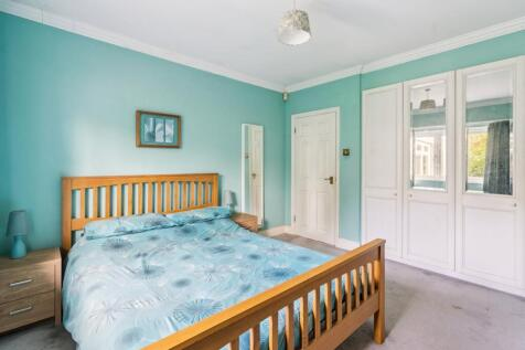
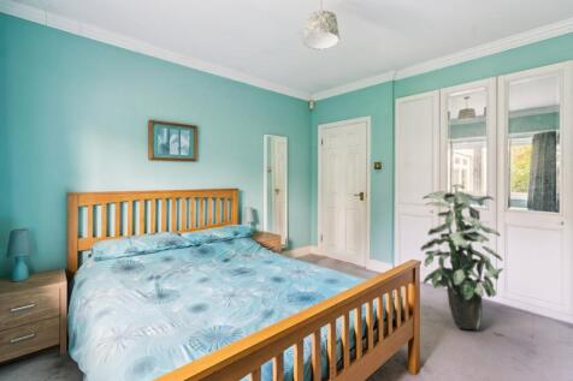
+ indoor plant (457, 254)
